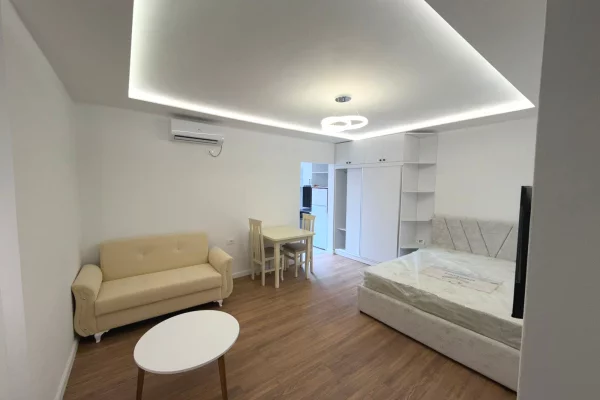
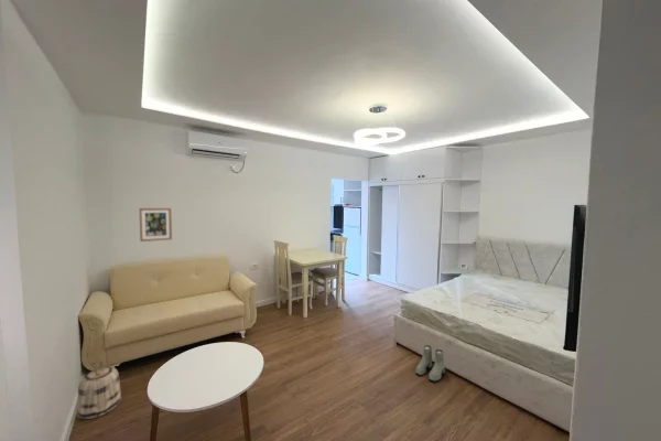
+ wall art (155, 224)
+ basket (99, 384)
+ boots (431, 362)
